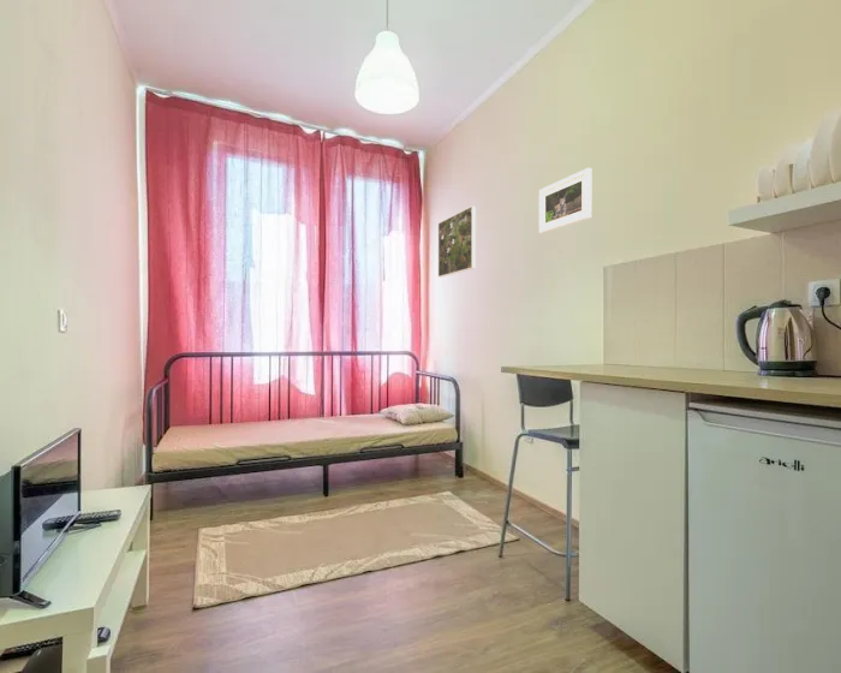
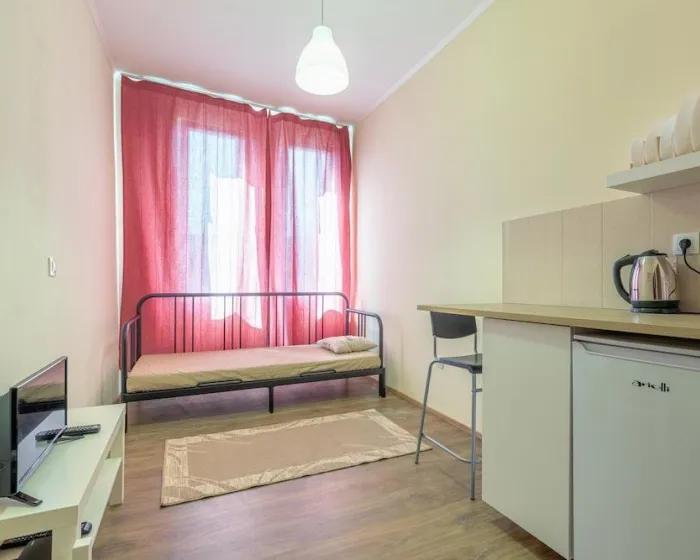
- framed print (455, 244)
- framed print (563, 202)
